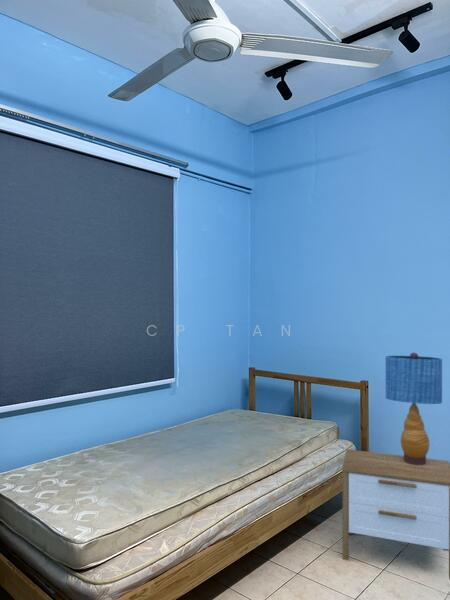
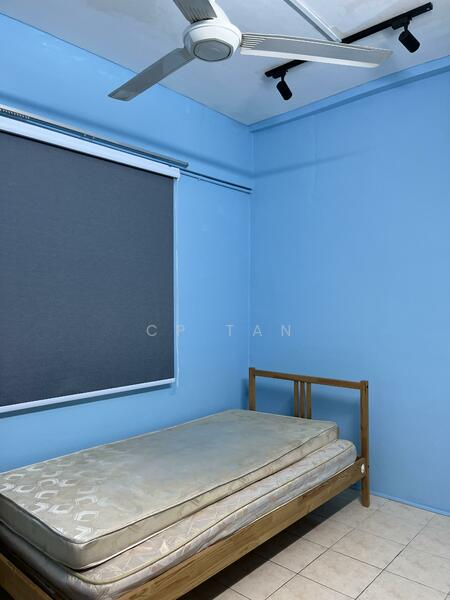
- nightstand (396, 509)
- table lamp (413, 406)
